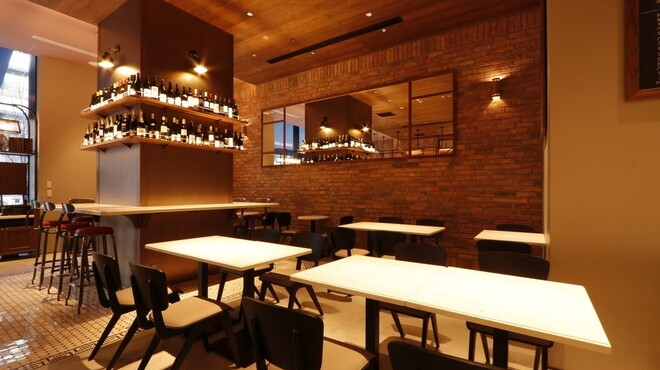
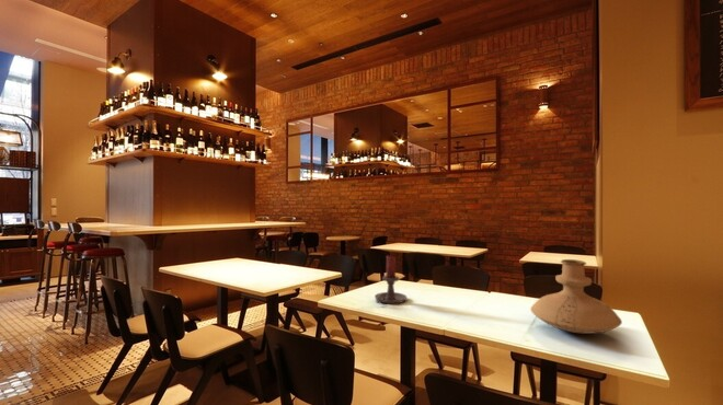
+ candle holder (388, 278)
+ vase (573, 294)
